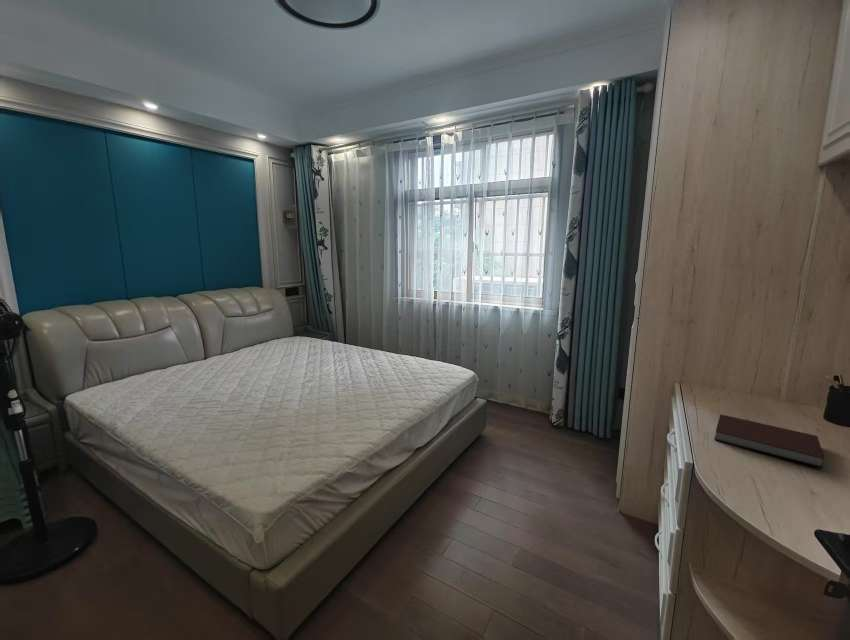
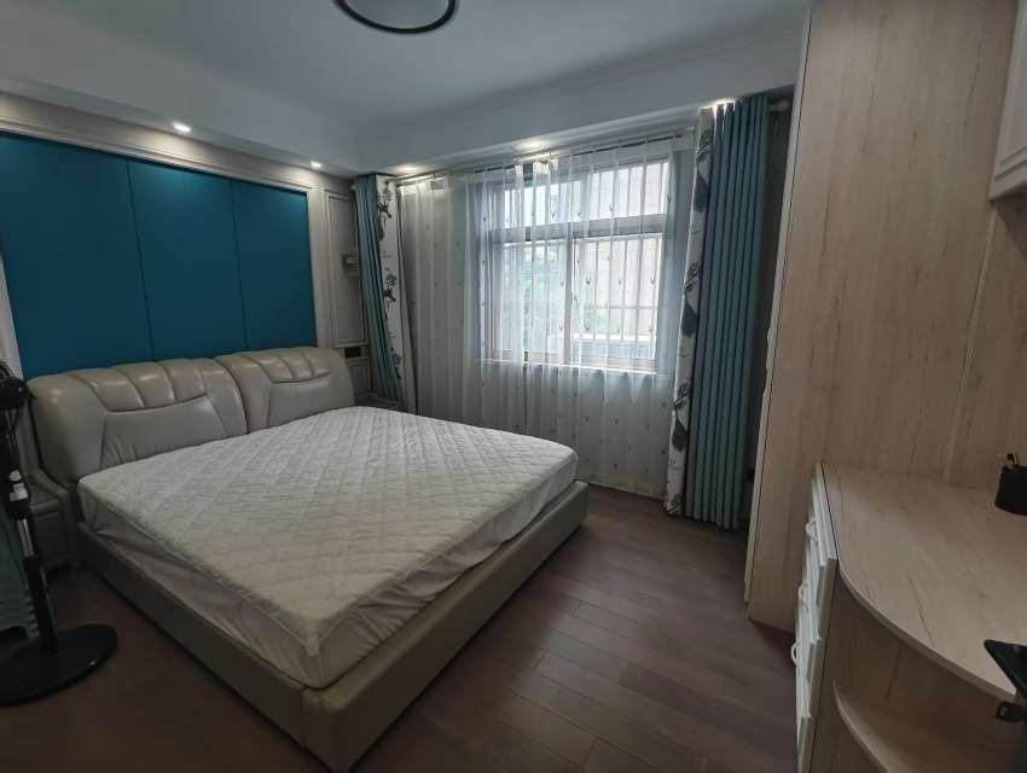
- notebook (765, 437)
